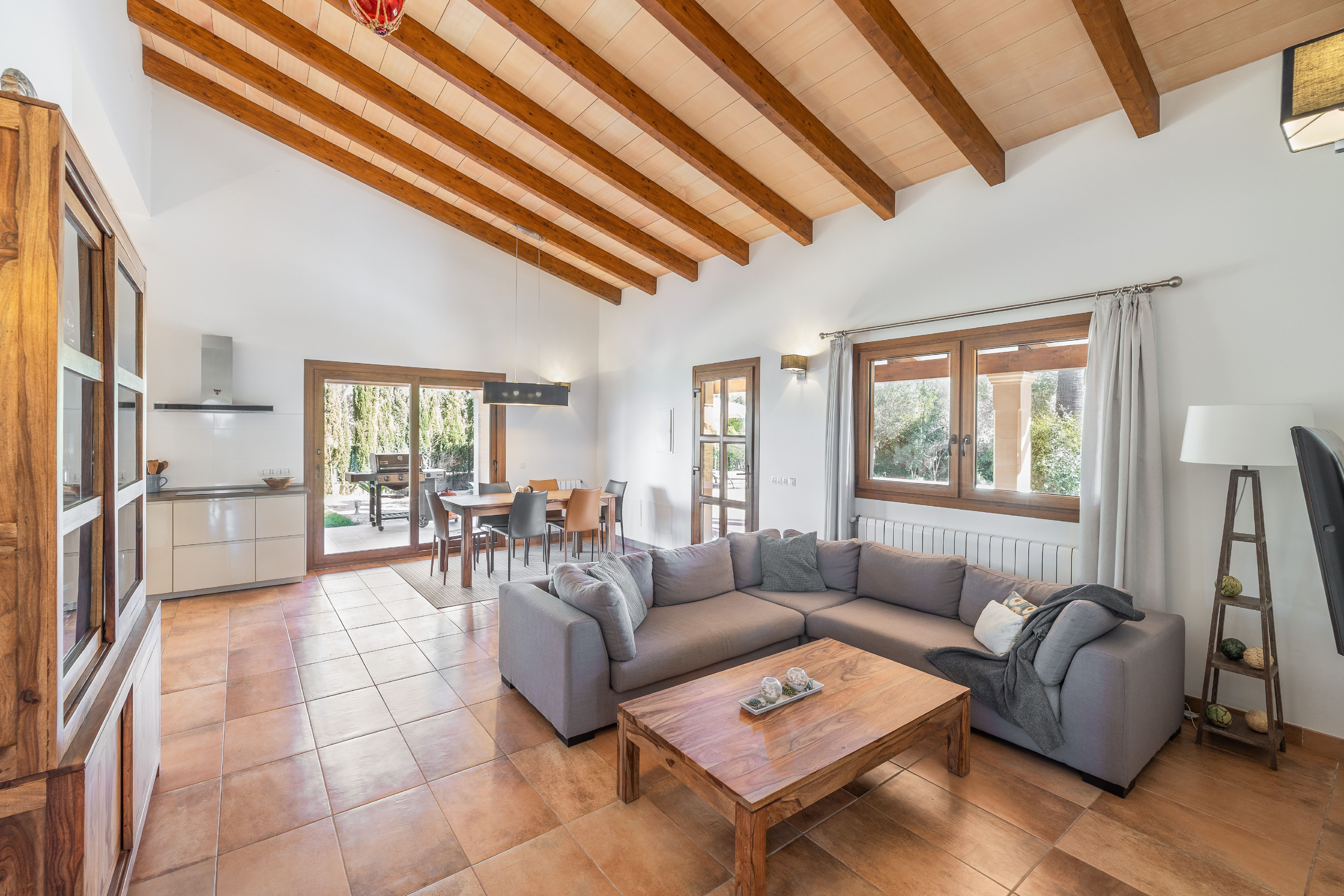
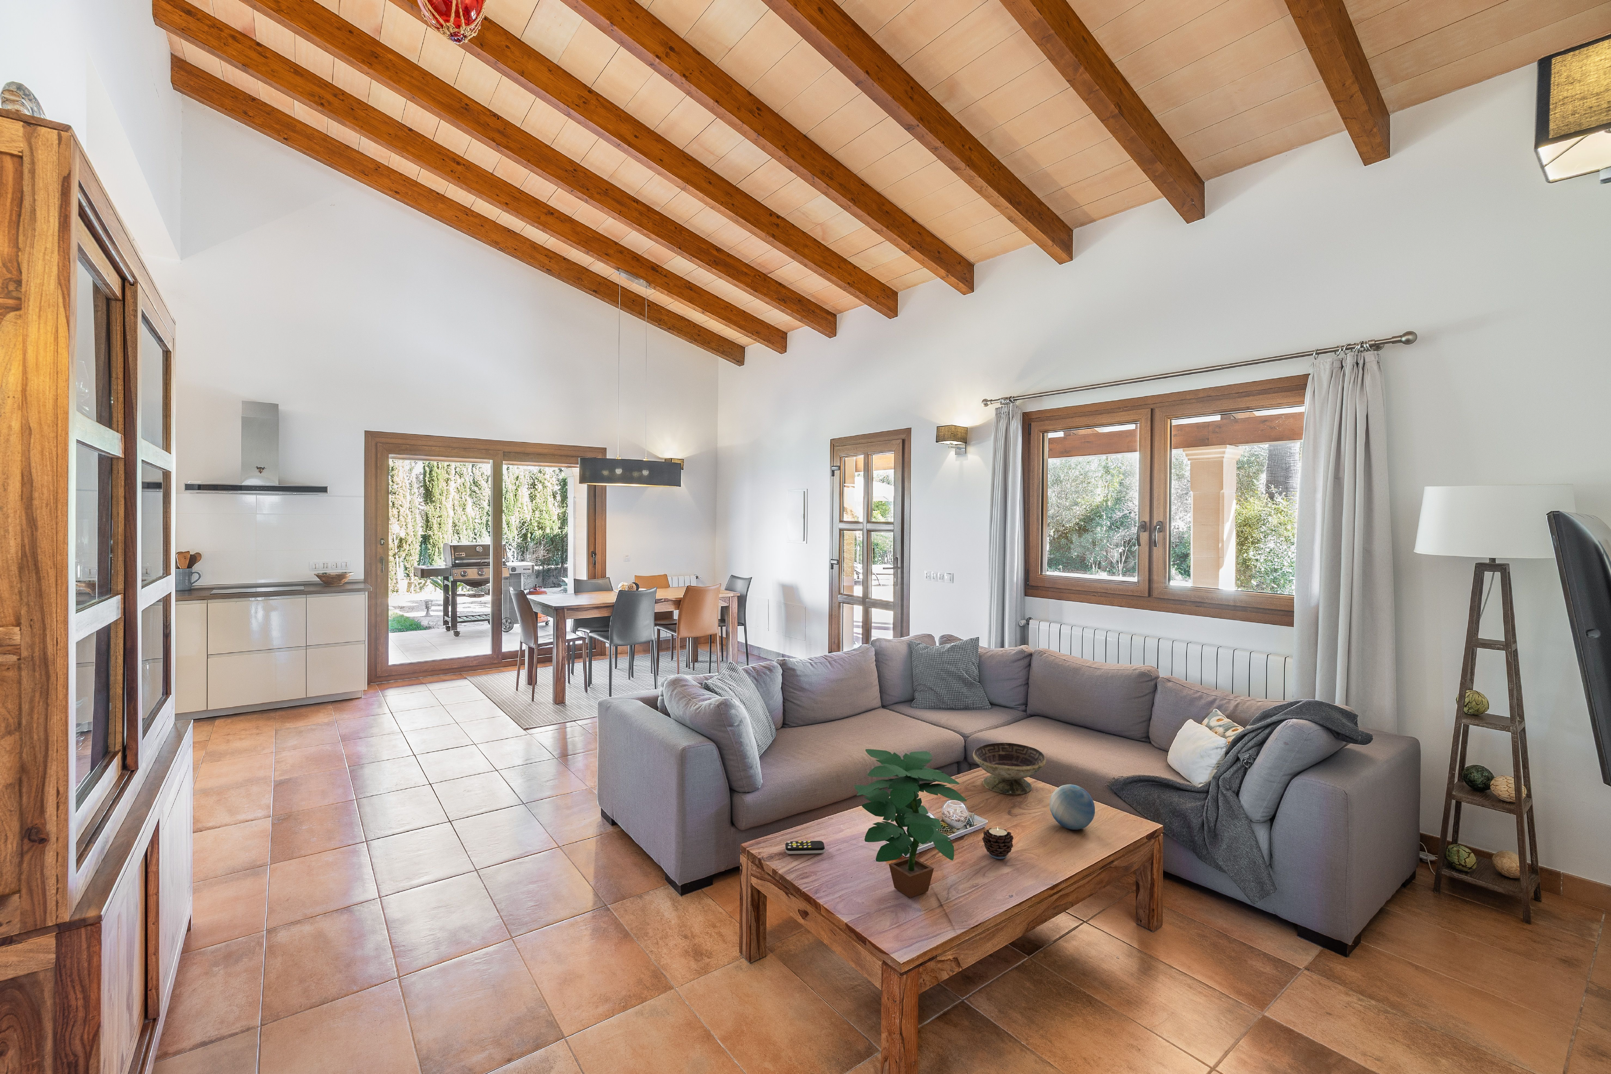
+ potted plant (906, 822)
+ candle (997, 840)
+ decorative bowl (1008, 770)
+ decorative ball (1072, 807)
+ remote control (804, 847)
